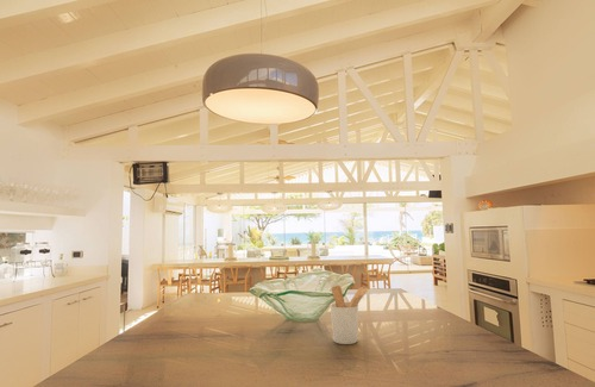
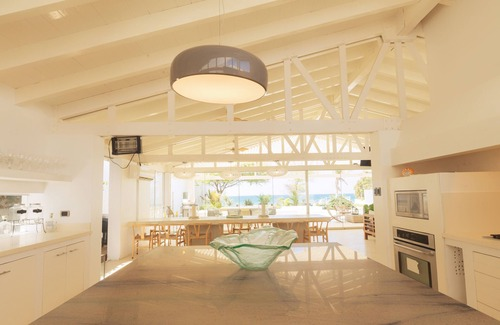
- utensil holder (350, 312)
